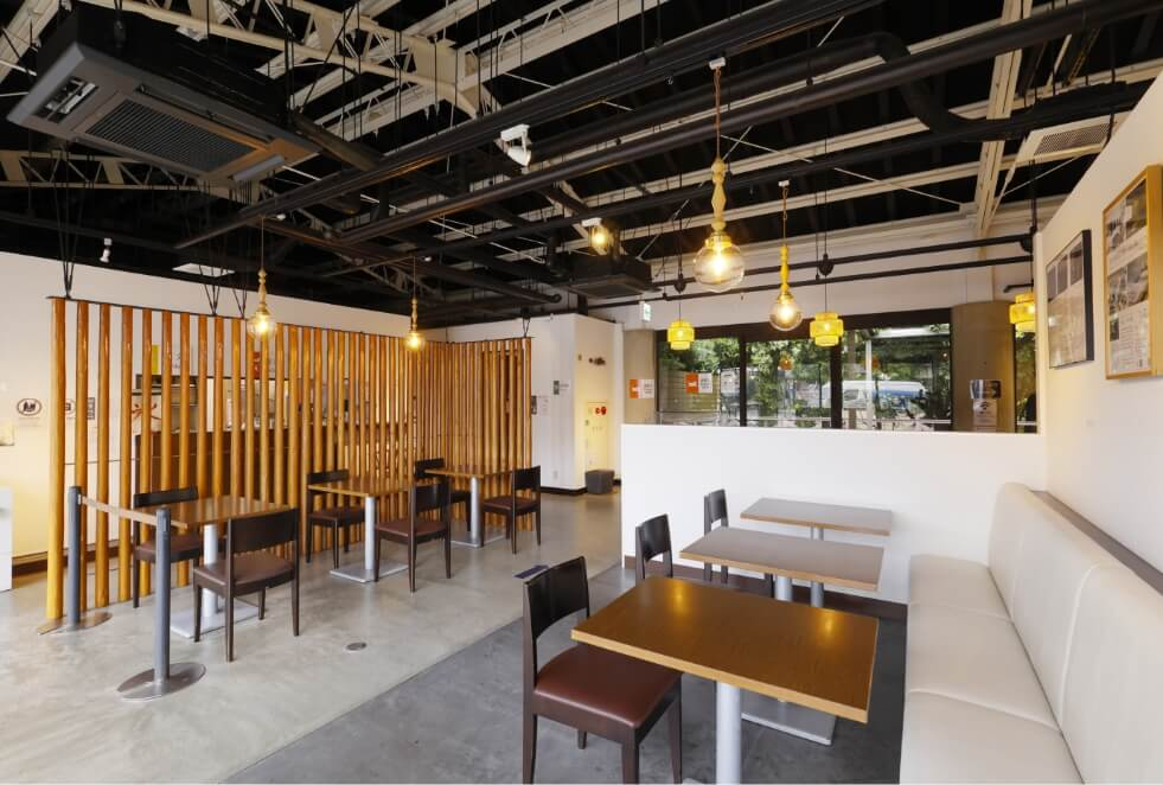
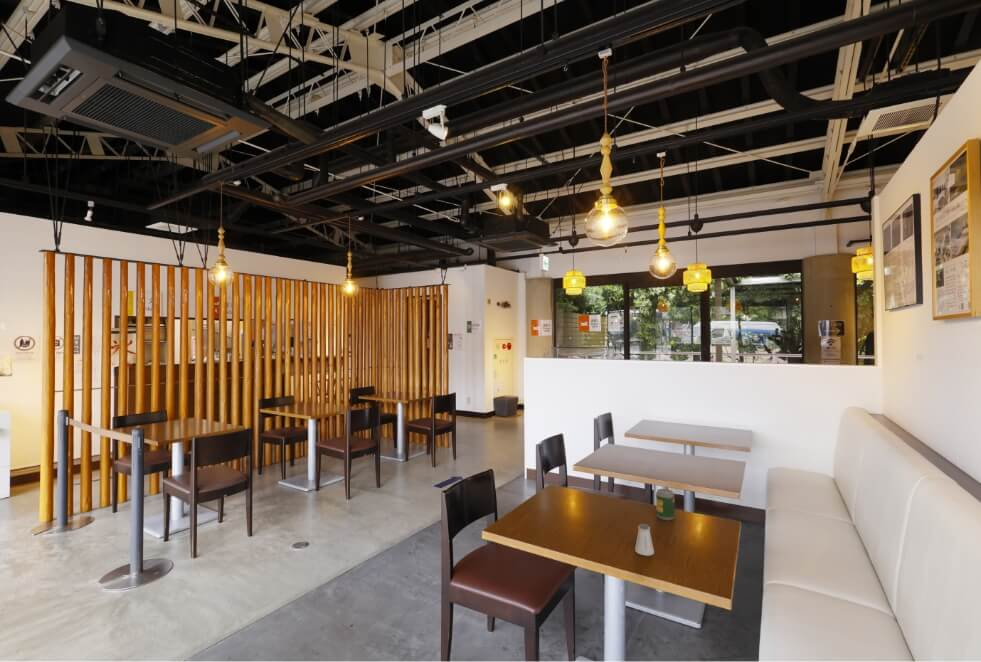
+ soda can (665, 504)
+ saltshaker (644, 538)
